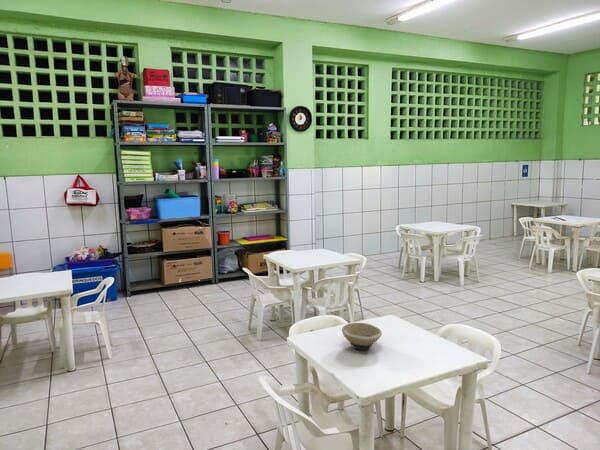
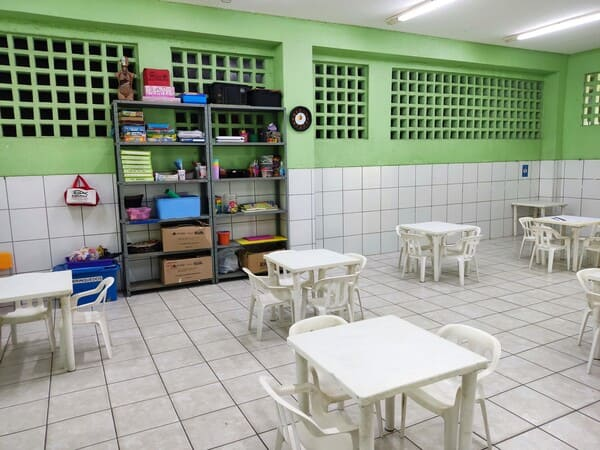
- bowl (361, 337)
